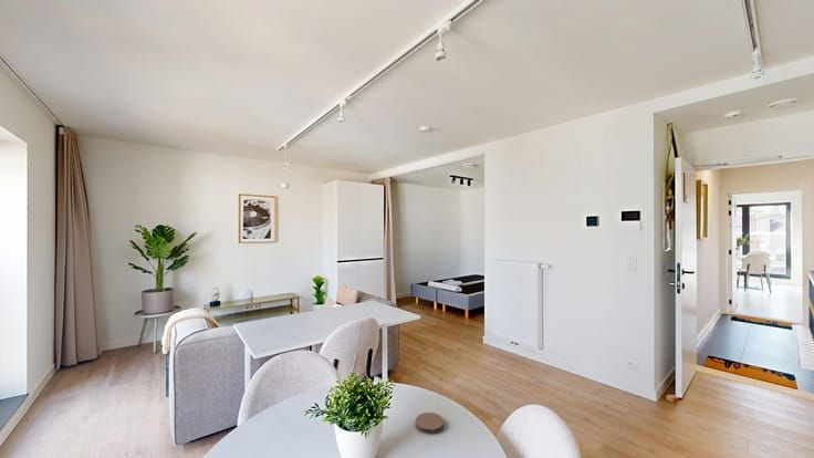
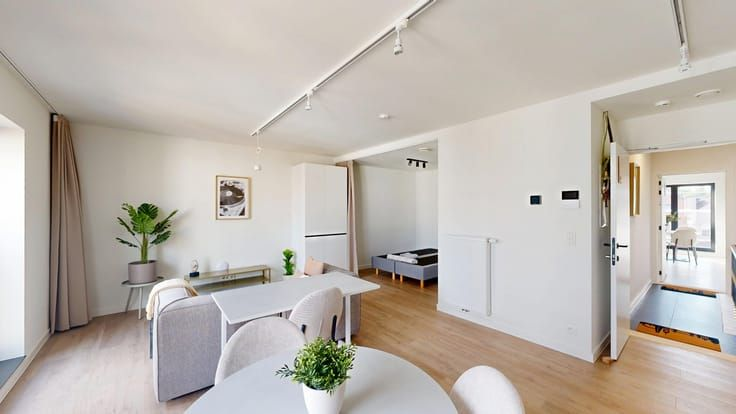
- coaster (429, 423)
